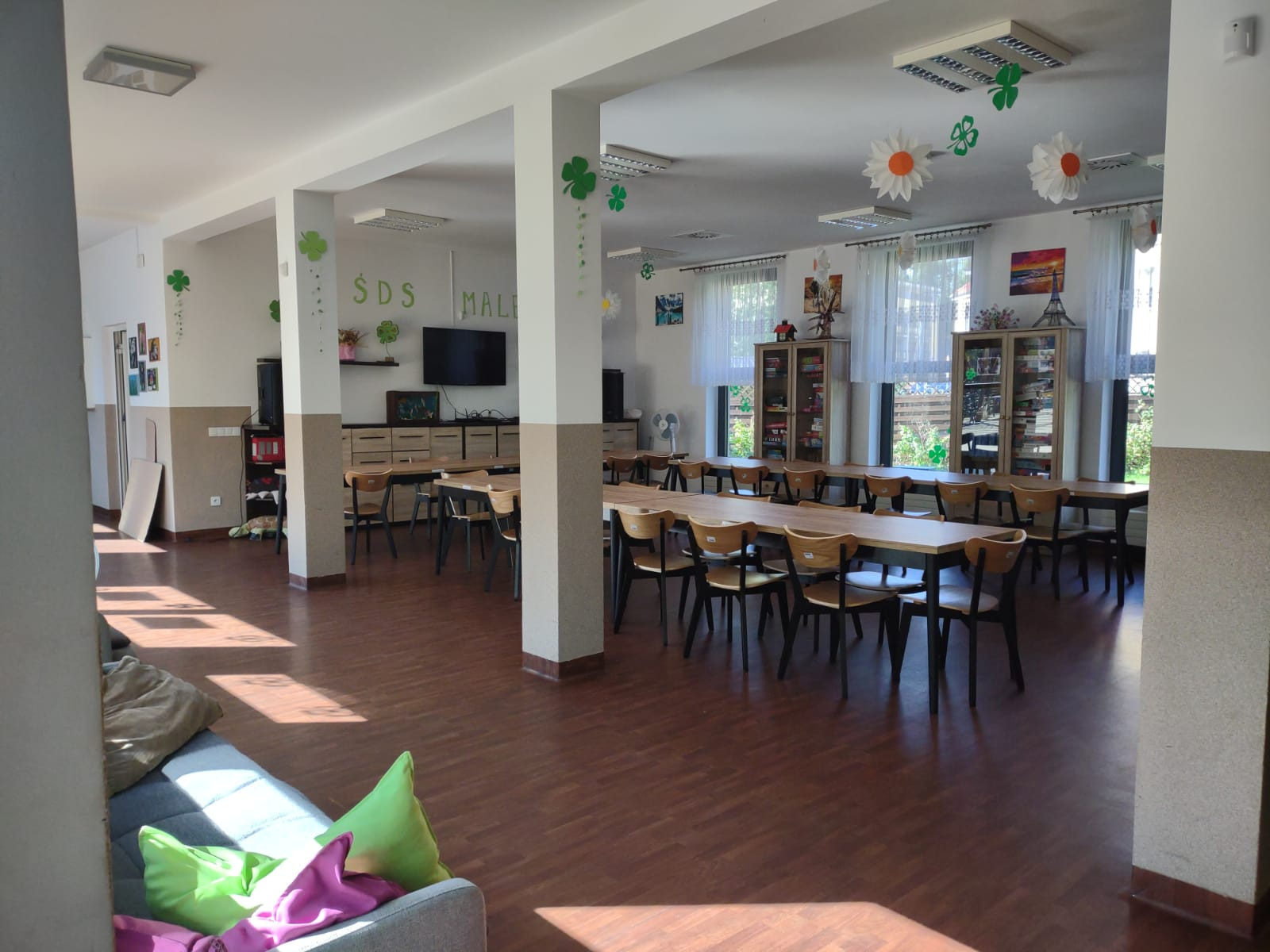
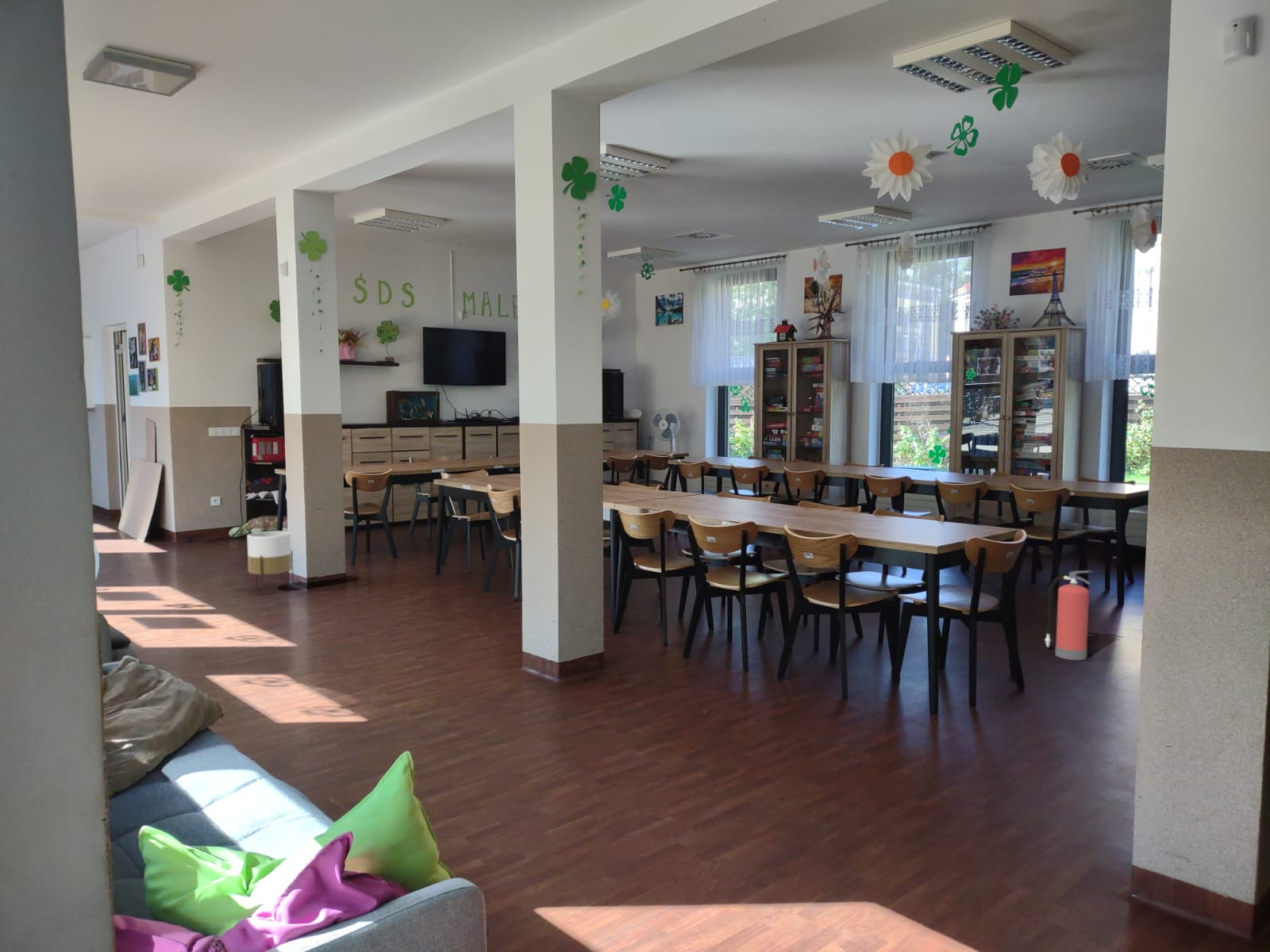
+ planter (270, 562)
+ fire extinguisher (1067, 611)
